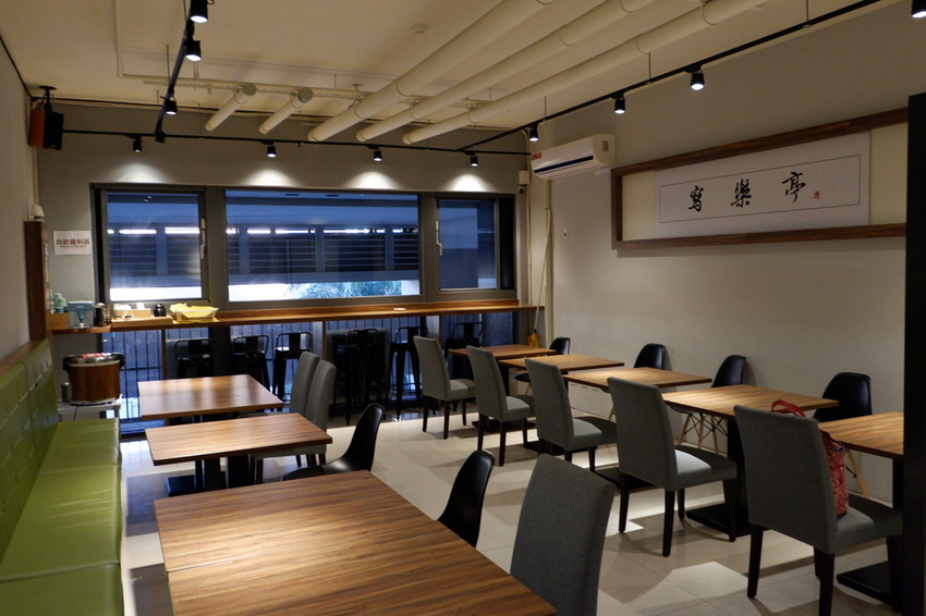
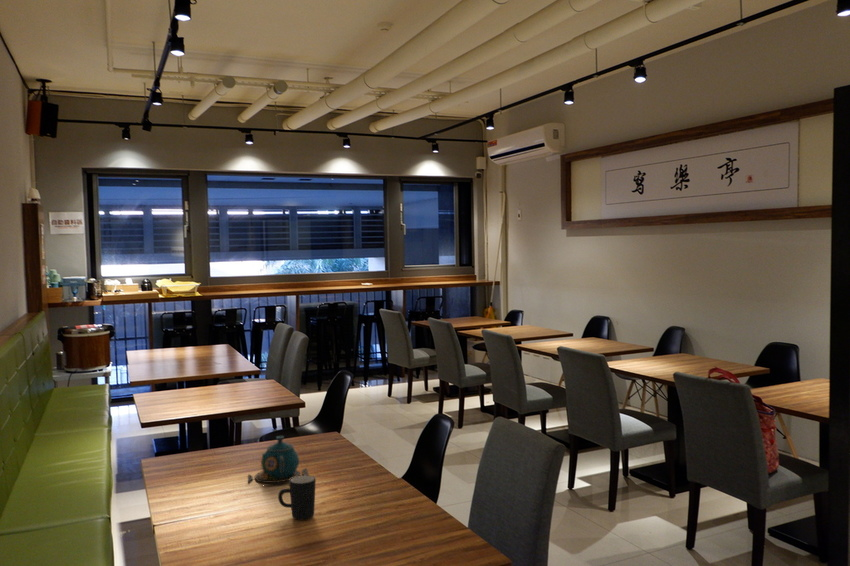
+ mug (297, 498)
+ teapot (278, 456)
